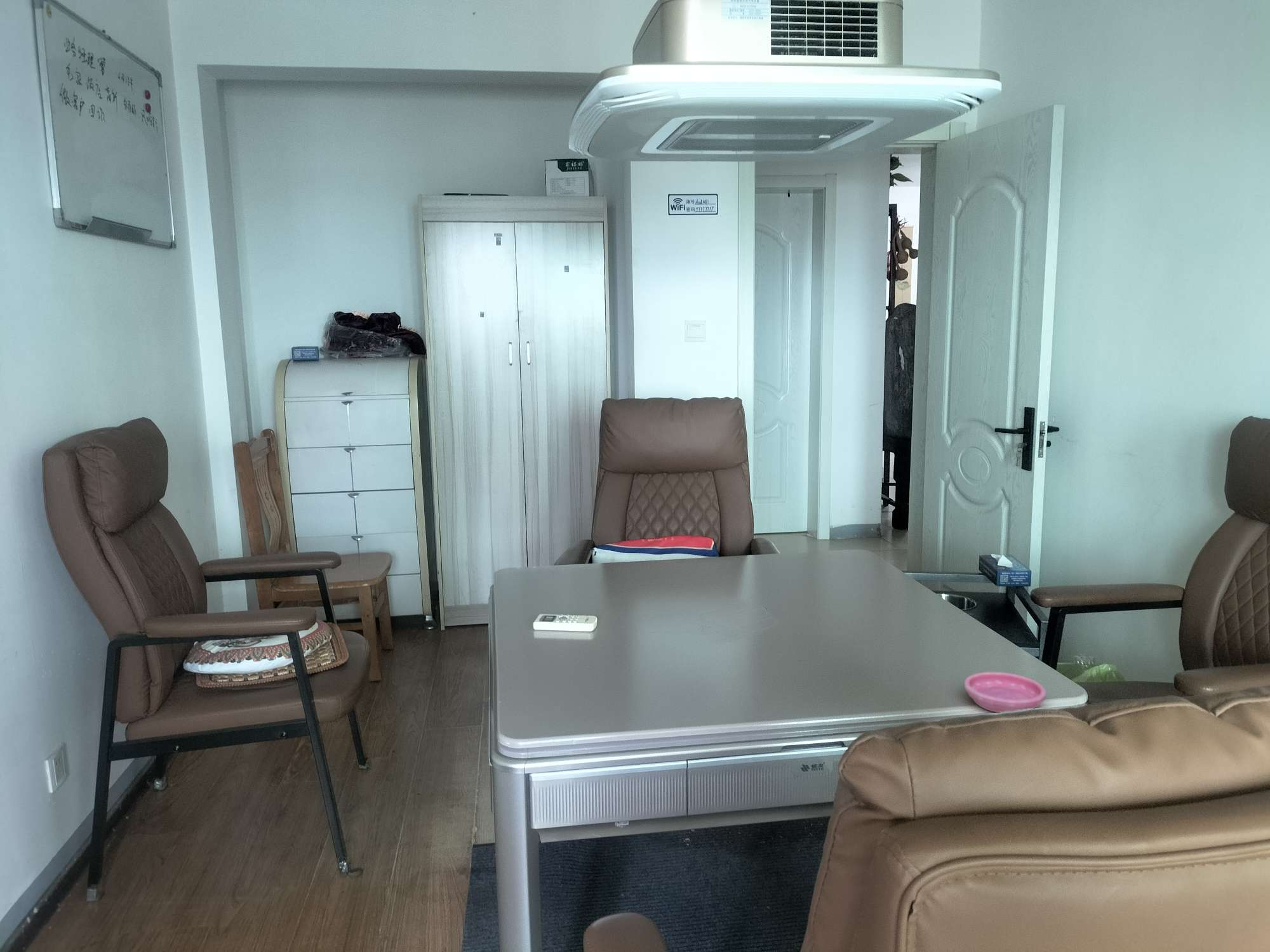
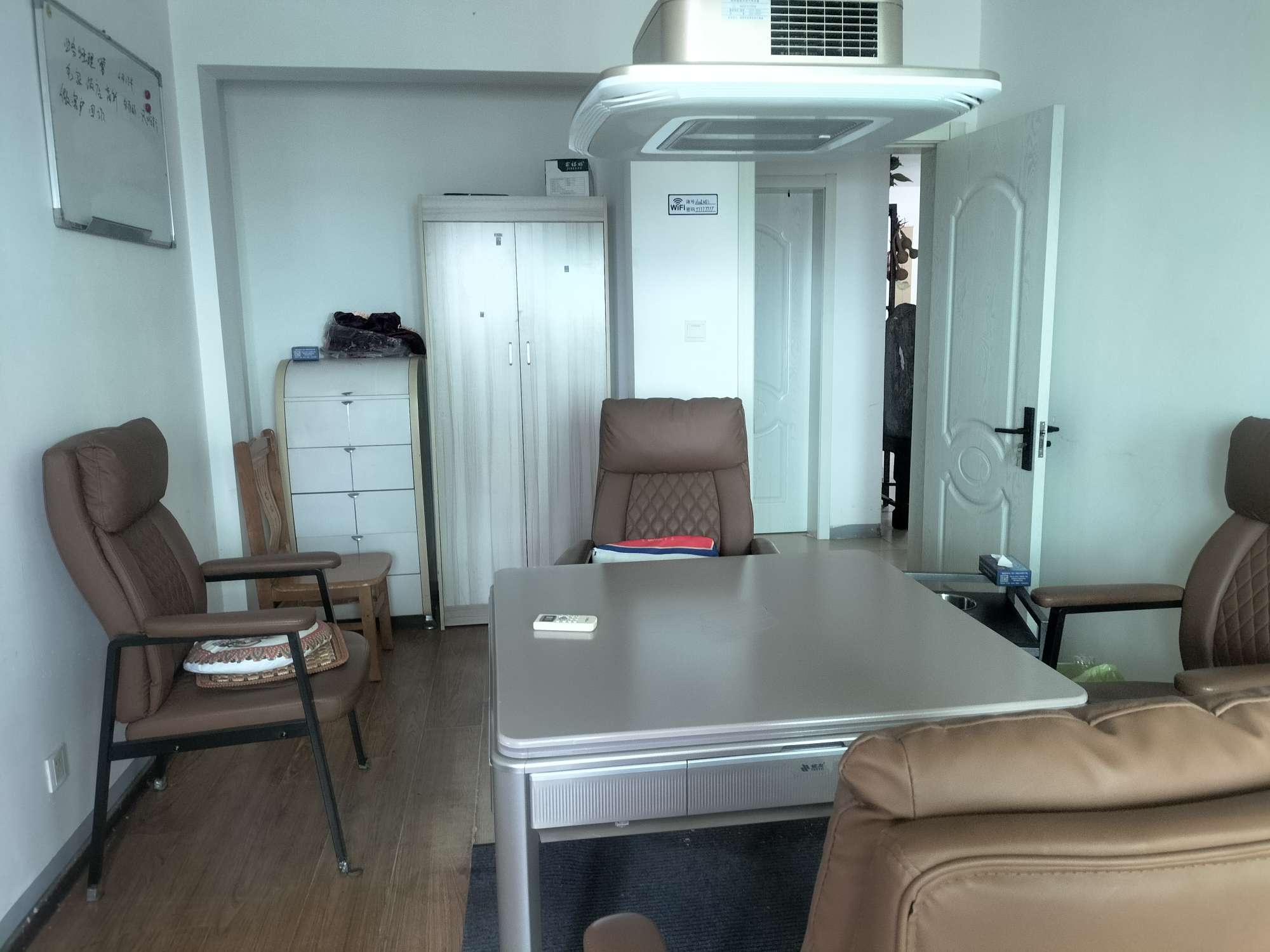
- saucer (1004, 694)
